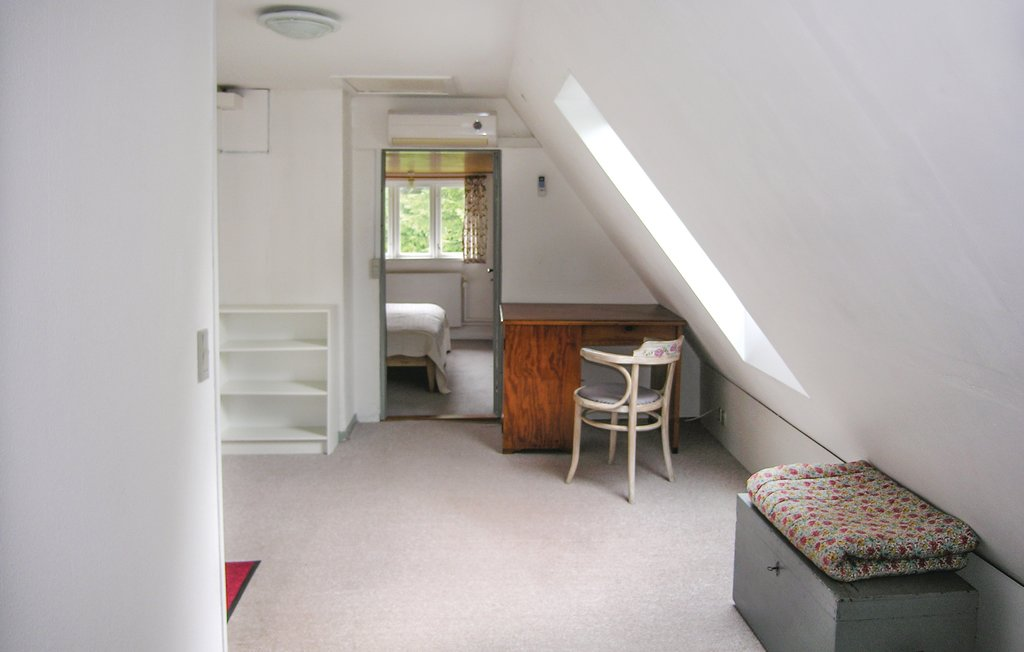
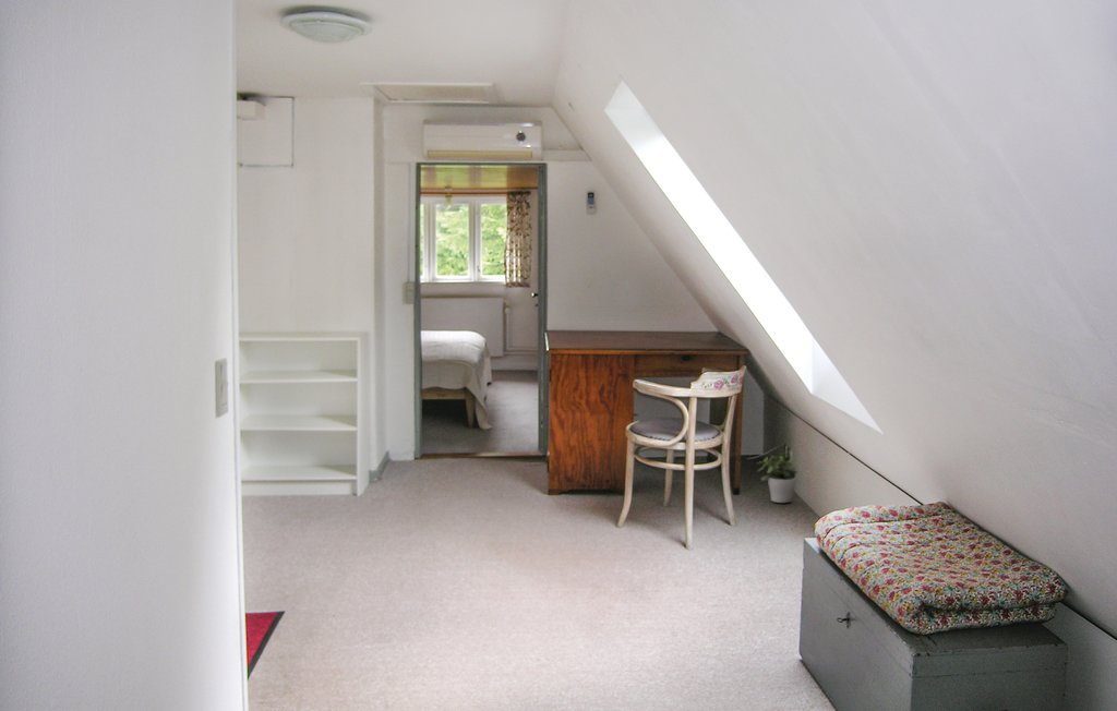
+ potted plant (776, 475)
